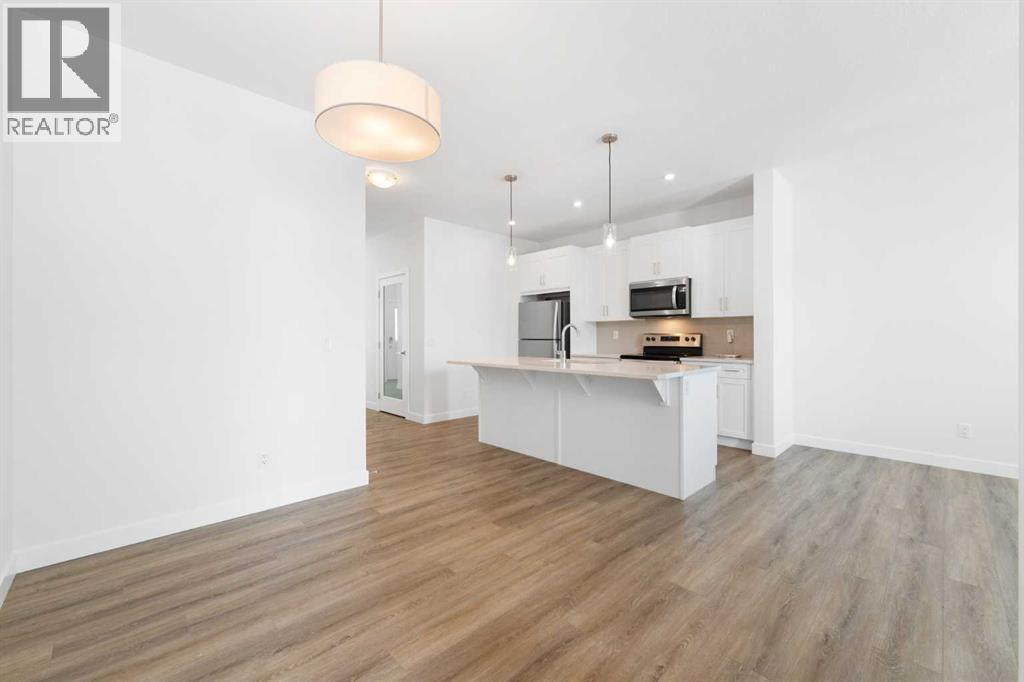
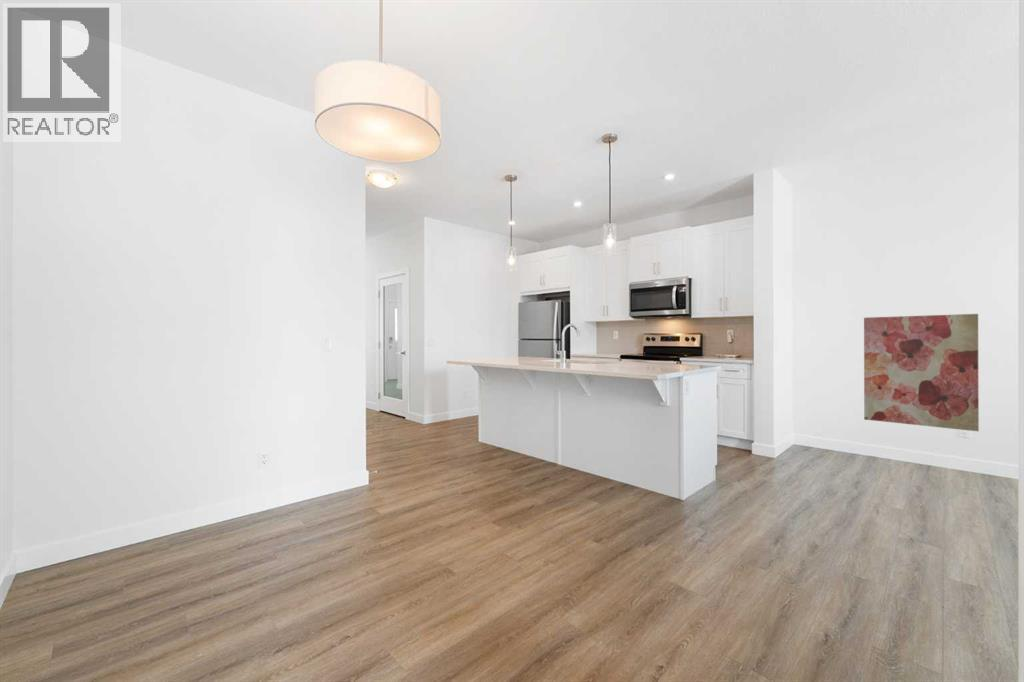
+ wall art (917, 370)
